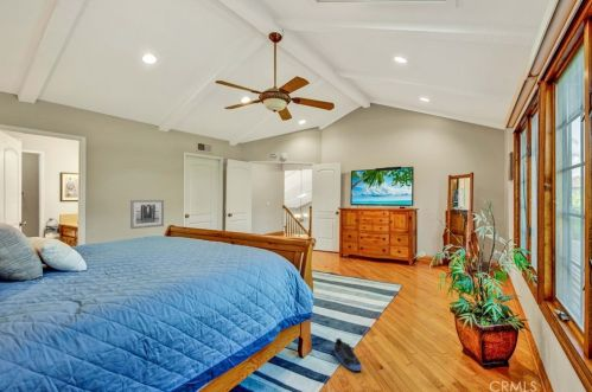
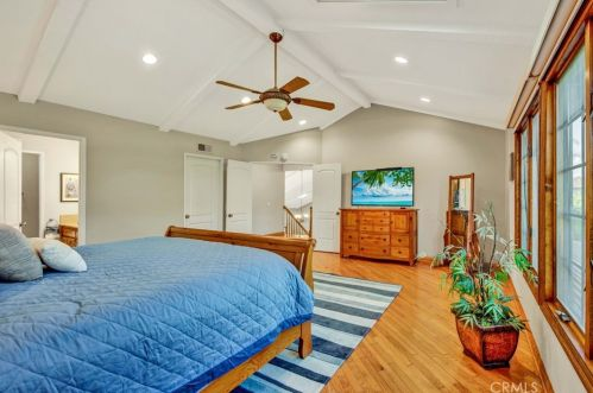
- sneaker (346, 353)
- wall art (147, 213)
